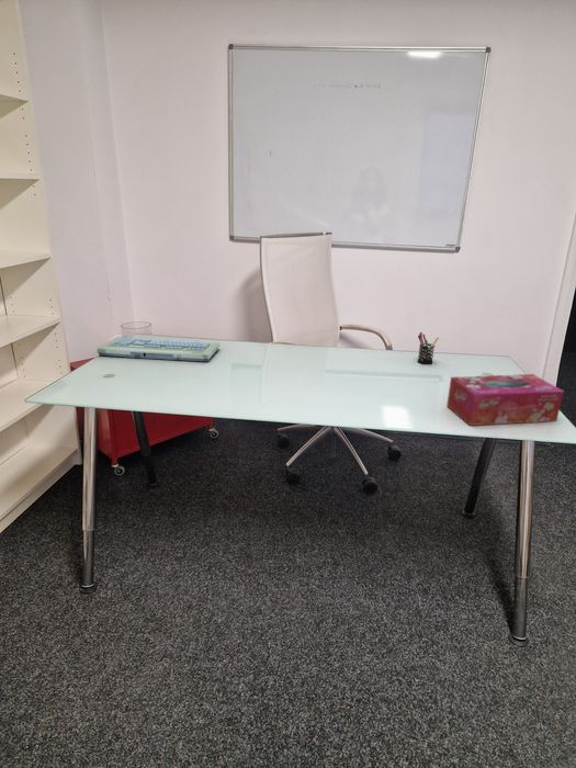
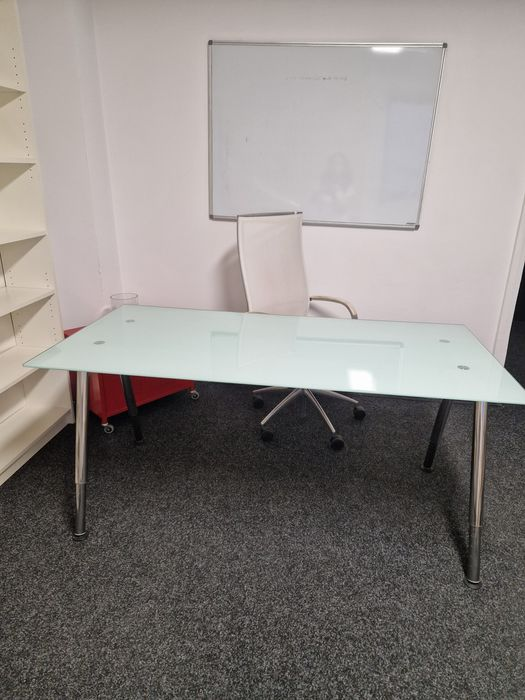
- keyboard (160, 348)
- pen holder (426, 348)
- tissue box (502, 398)
